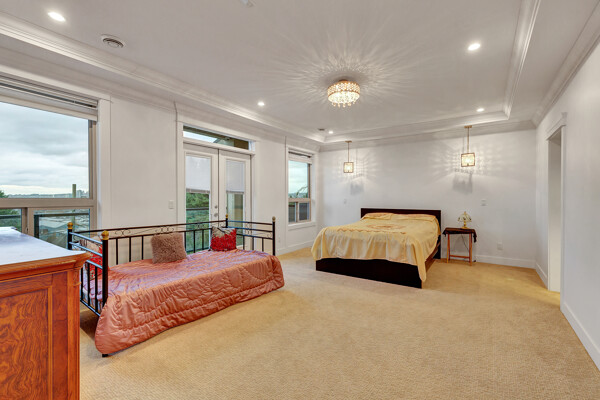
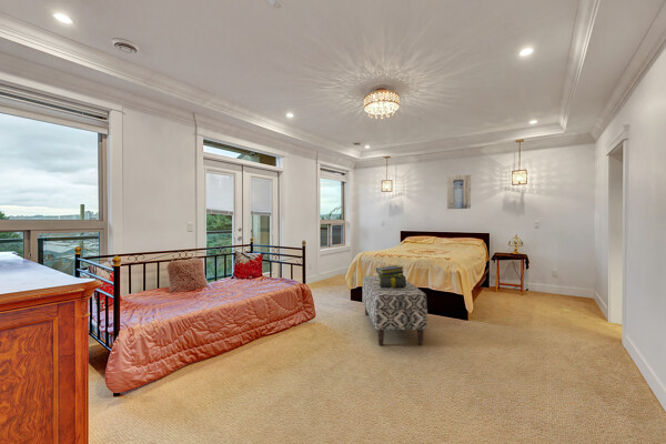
+ bench (390, 305)
+ wall art (458, 192)
+ stack of books (391, 275)
